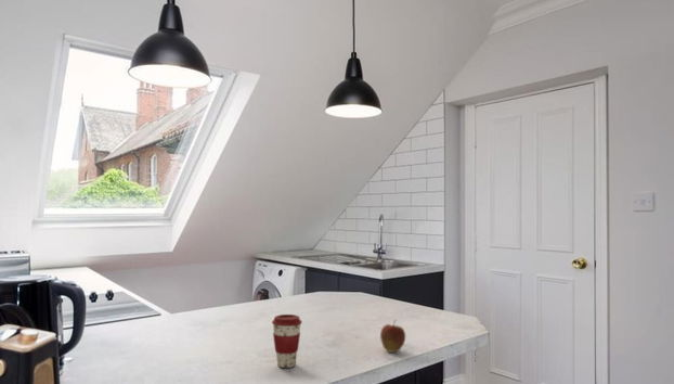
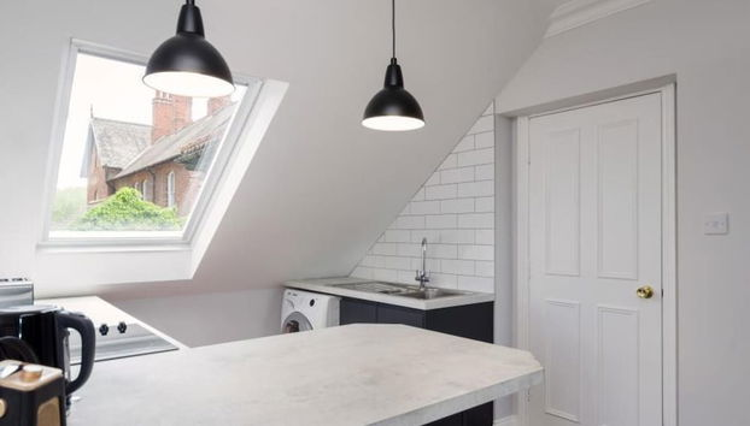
- coffee cup (286, 341)
- fruit (392, 335)
